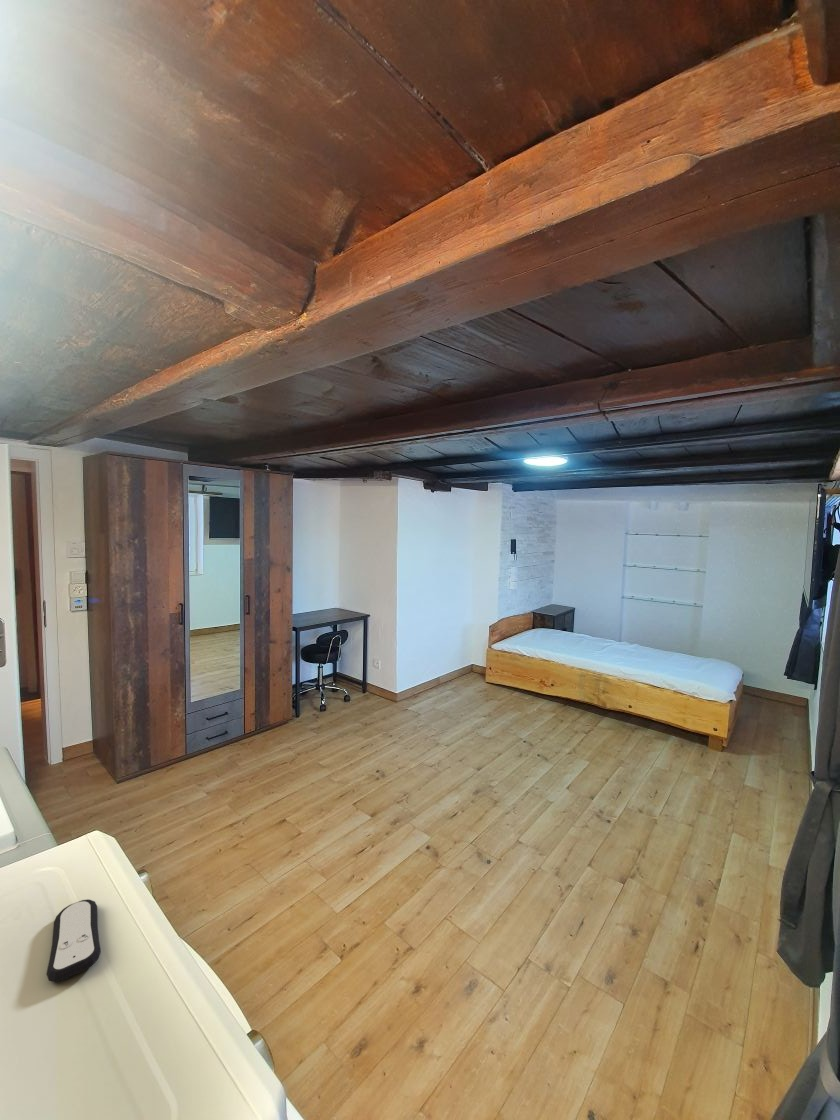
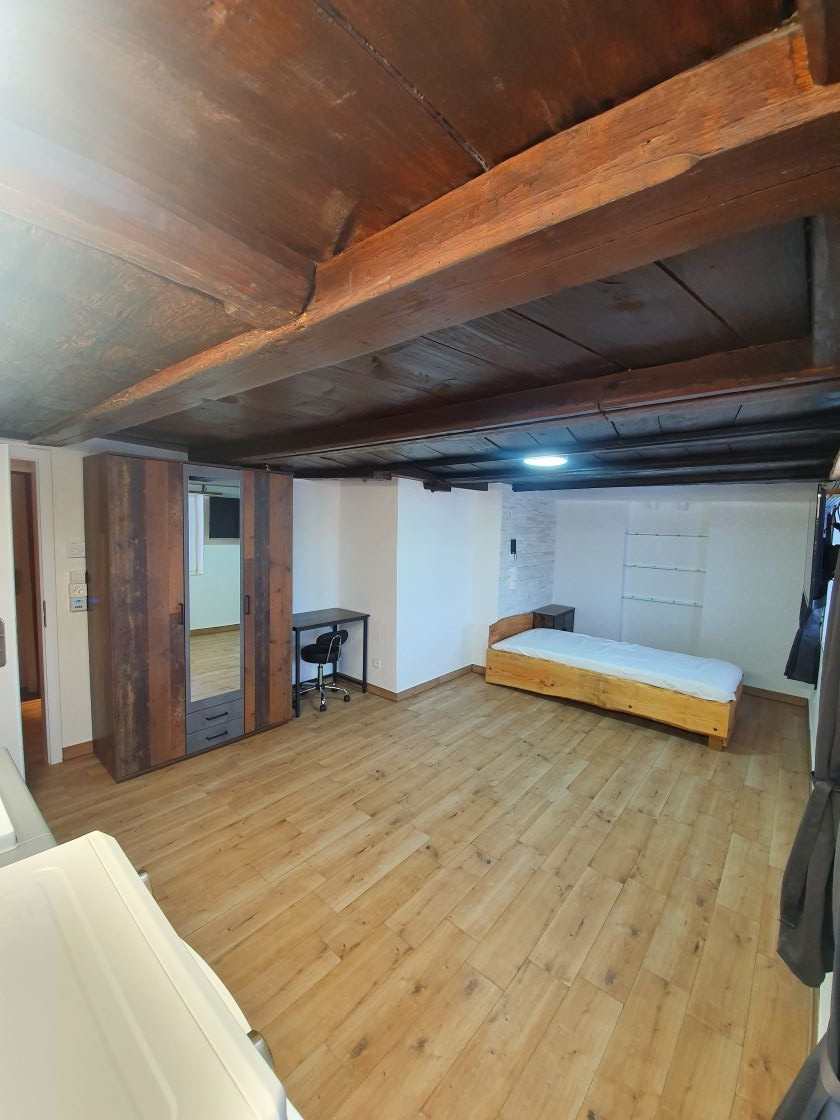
- remote control (75, 935)
